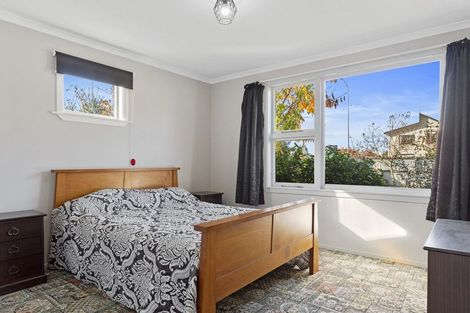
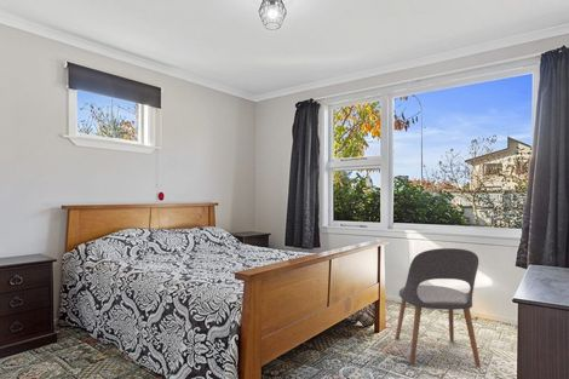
+ chair (435, 297)
